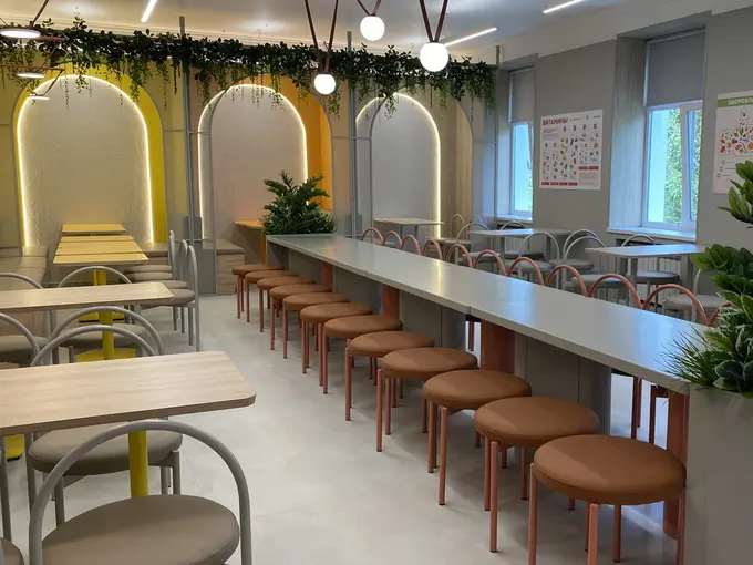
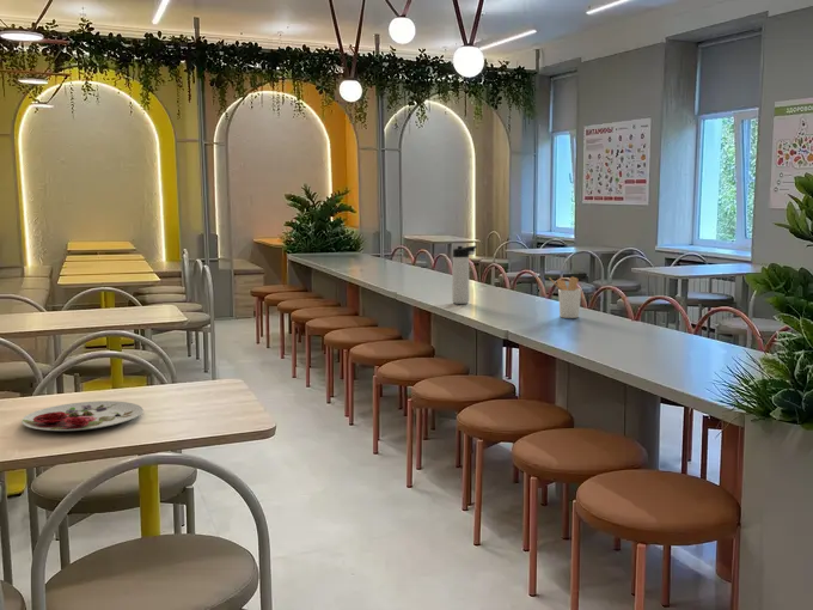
+ utensil holder (563, 295)
+ thermos bottle (464, 274)
+ plate (84, 414)
